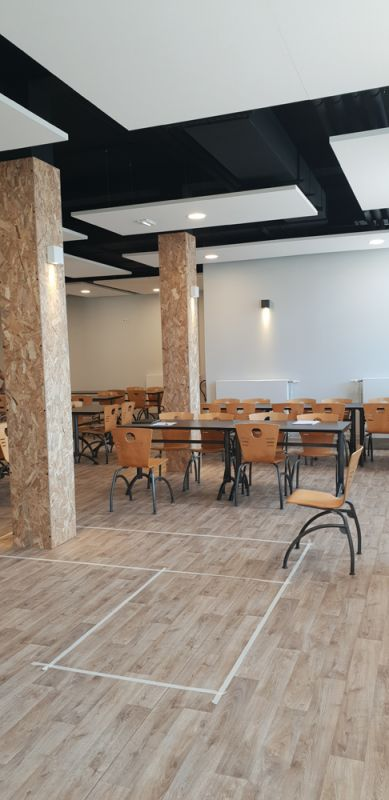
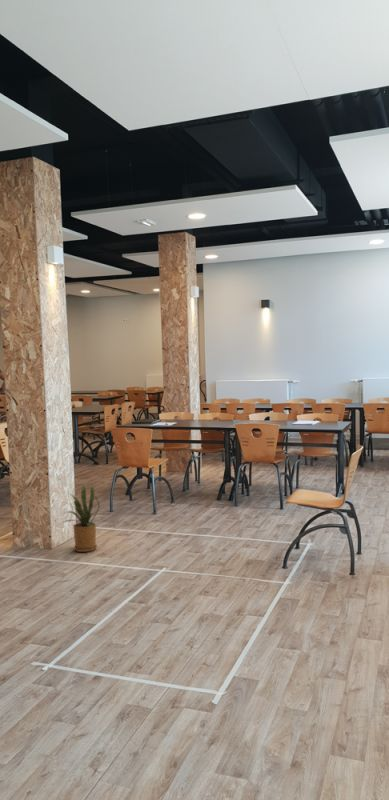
+ house plant (80, 517)
